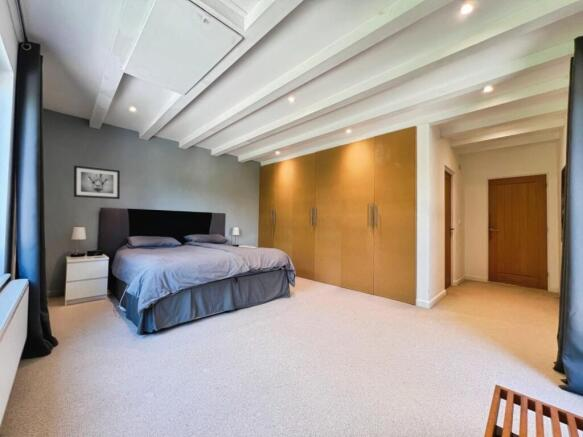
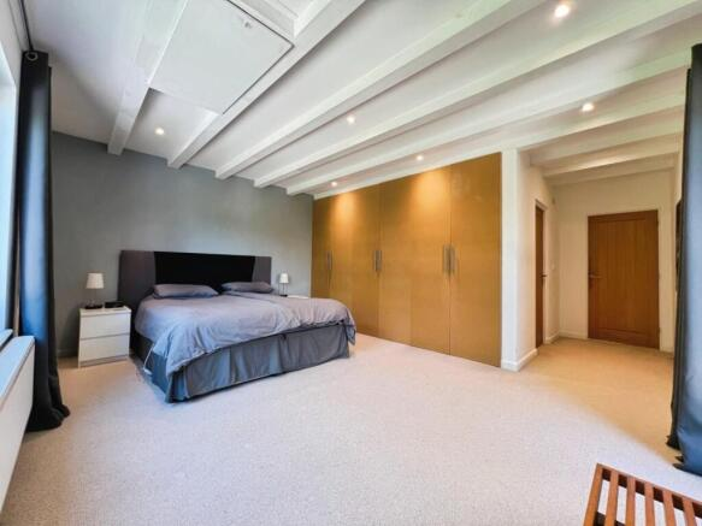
- wall art (97, 183)
